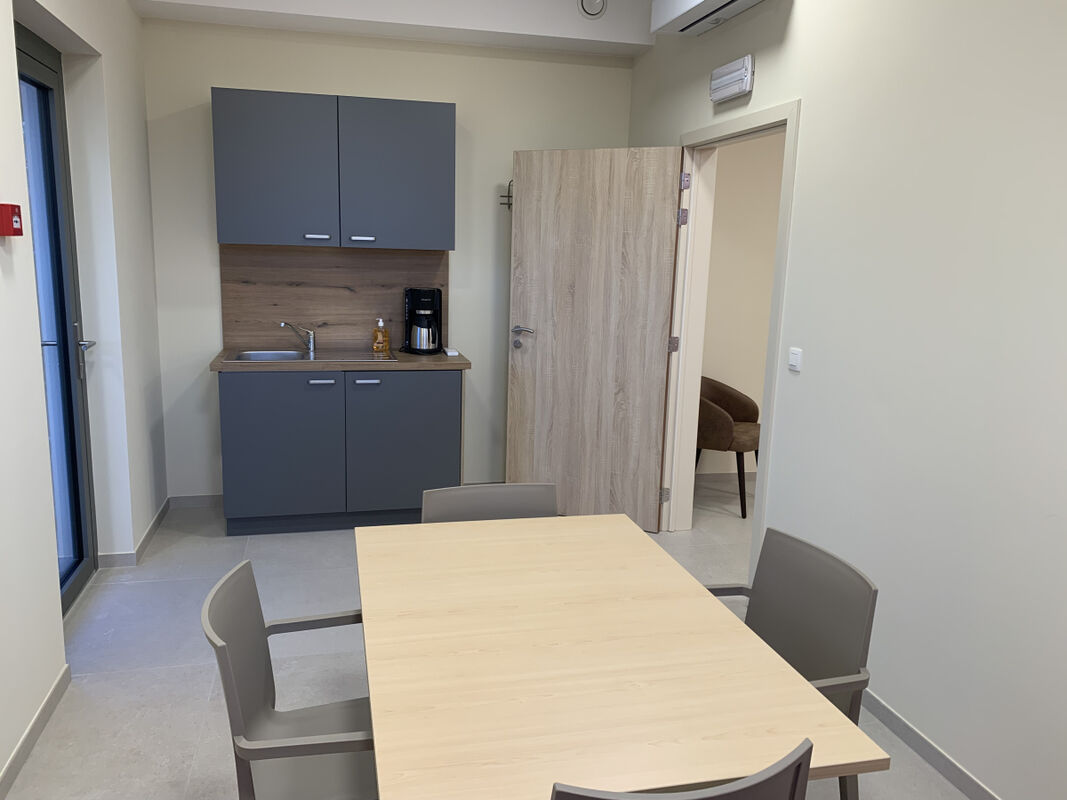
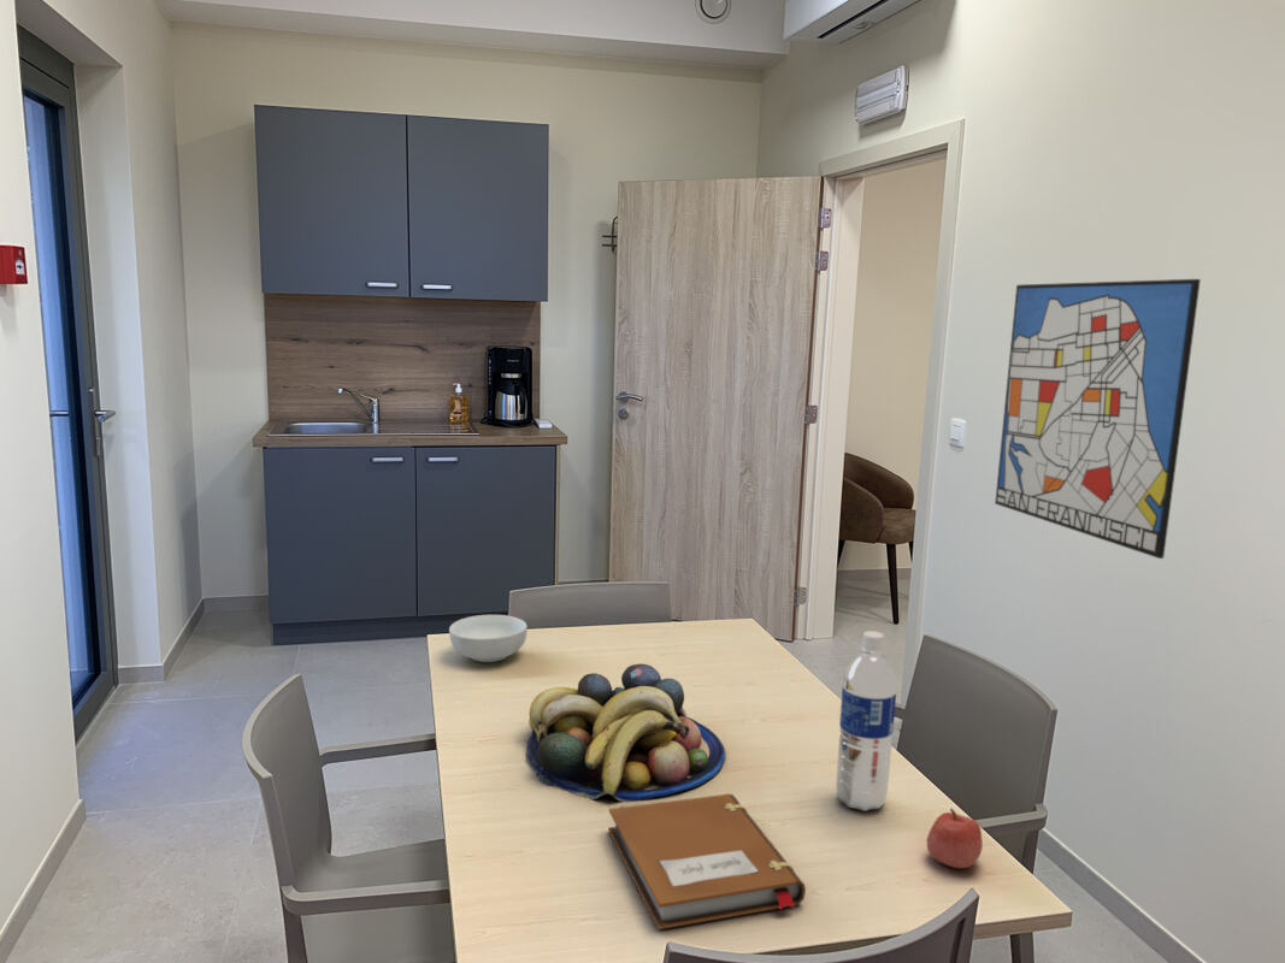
+ cereal bowl (488, 640)
+ wall art (1081, 407)
+ fruit bowl (627, 717)
+ apple (955, 837)
+ water bottle (866, 719)
+ notebook (703, 856)
